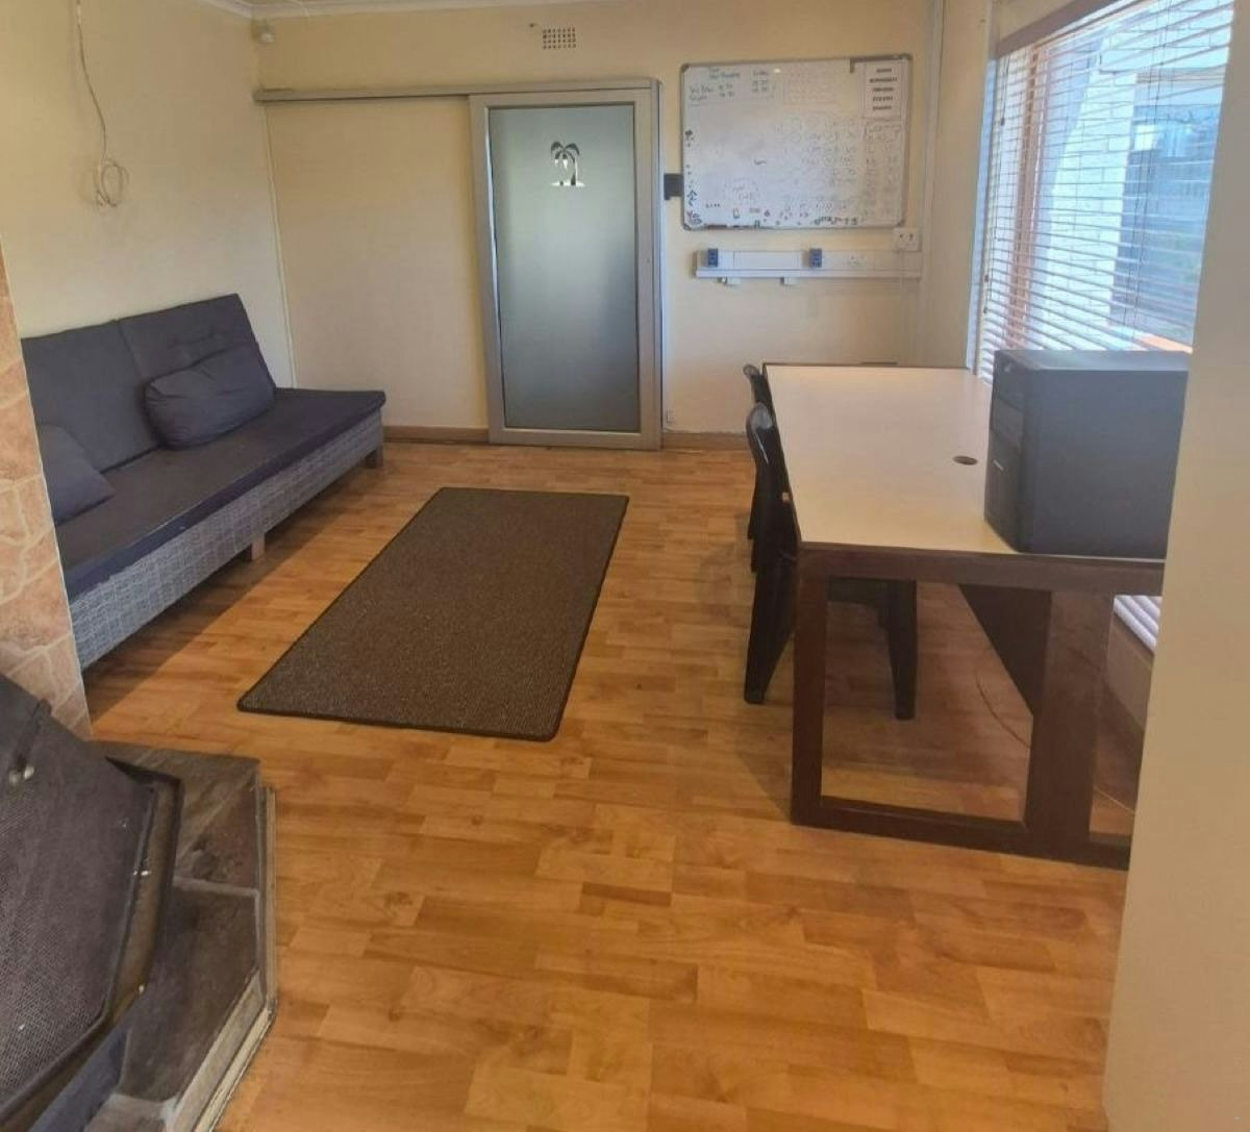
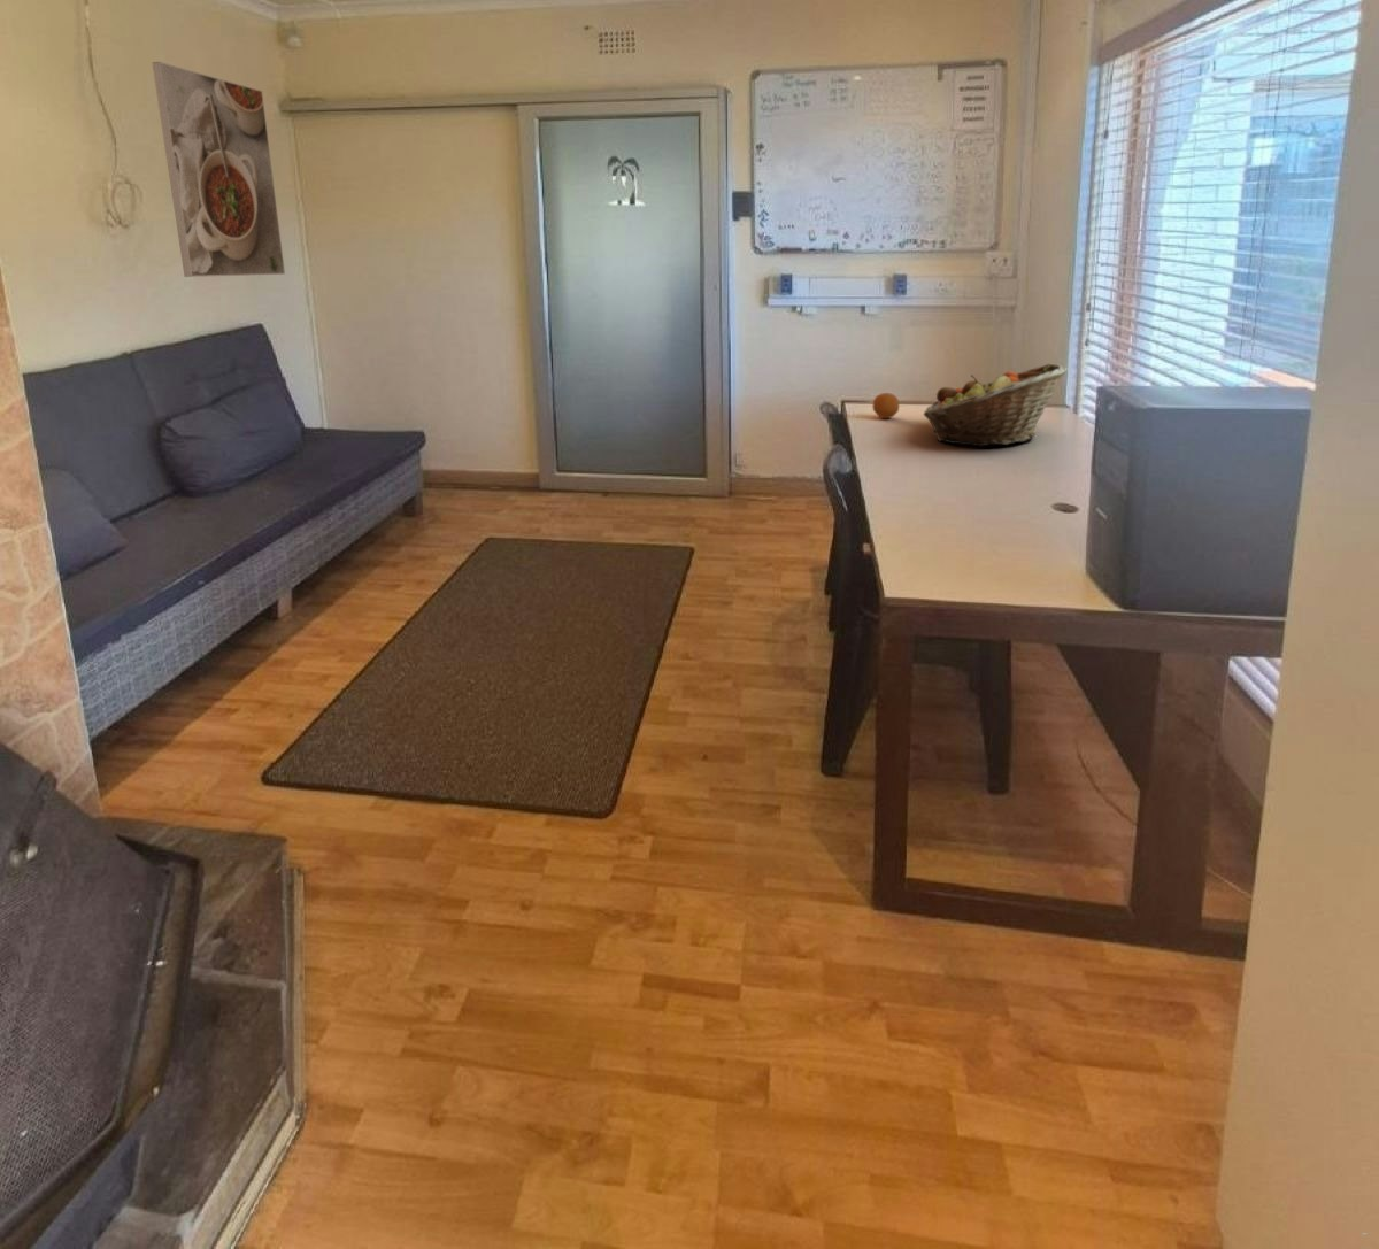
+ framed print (226, 178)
+ fruit (885, 406)
+ fruit basket (993, 402)
